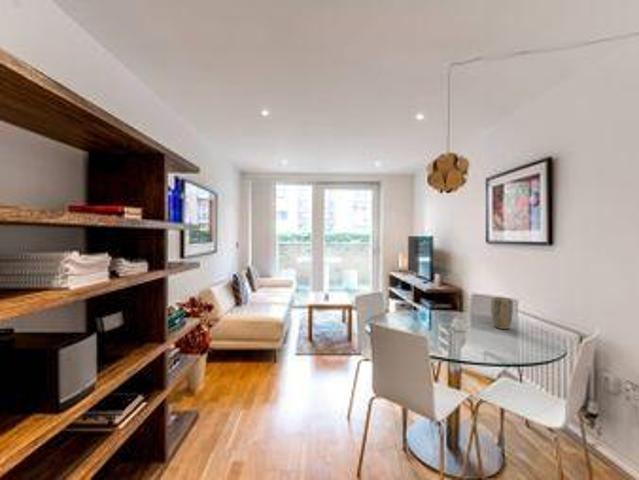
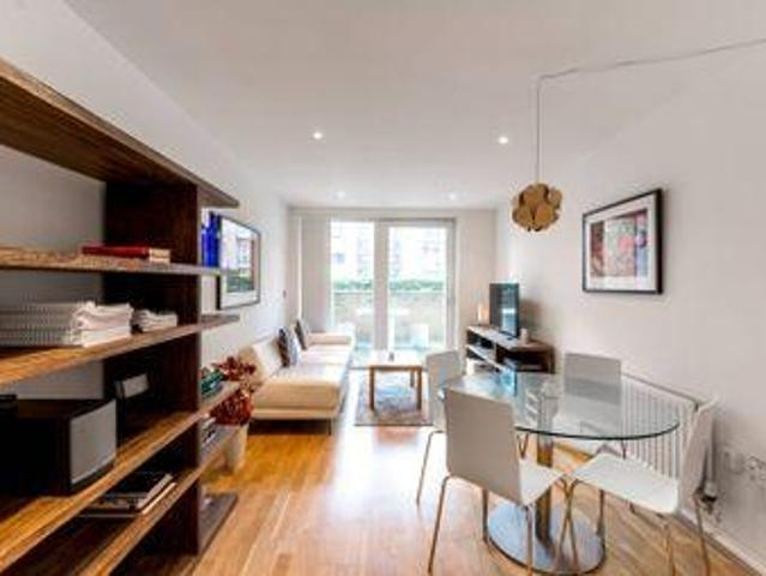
- plant pot (501, 313)
